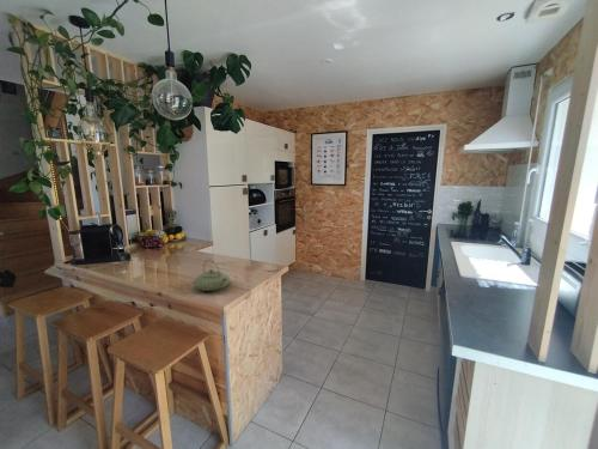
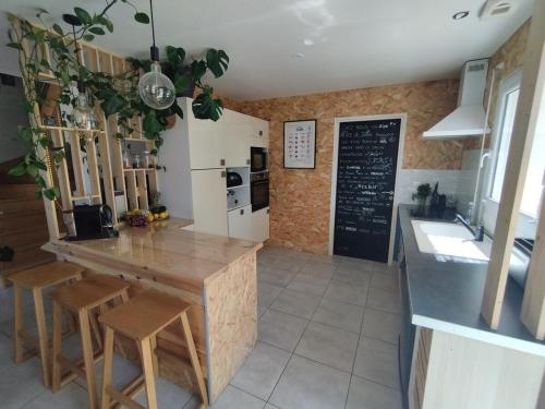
- teapot (212, 273)
